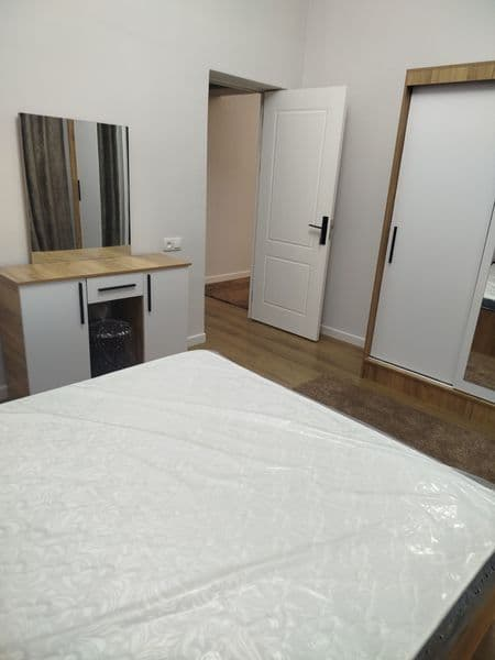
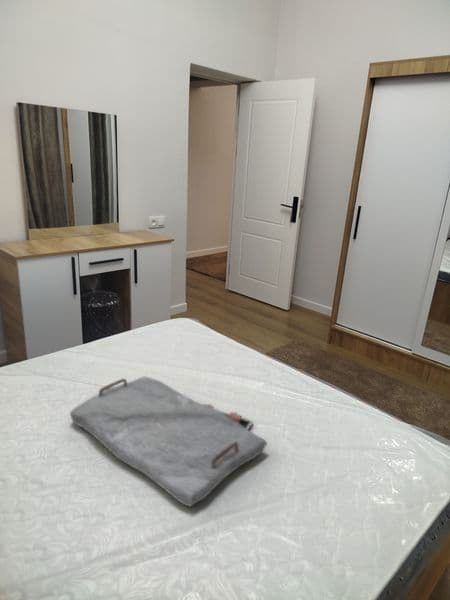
+ serving tray (172, 419)
